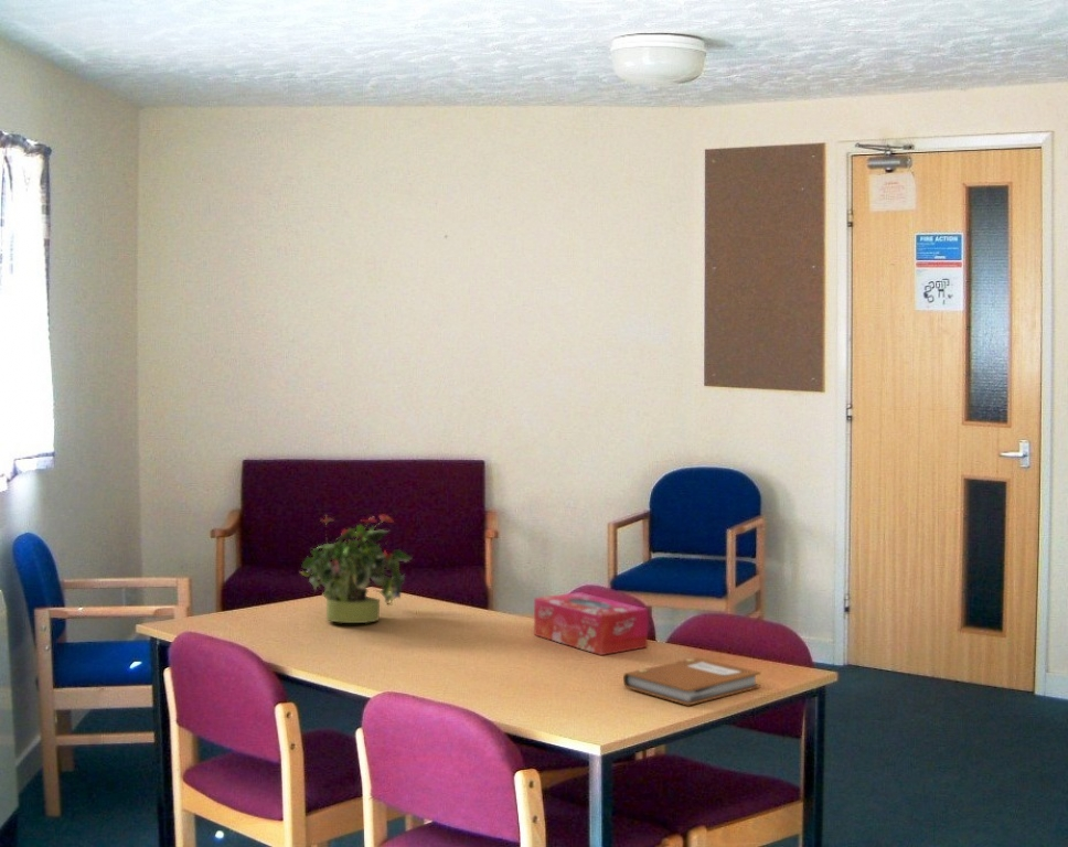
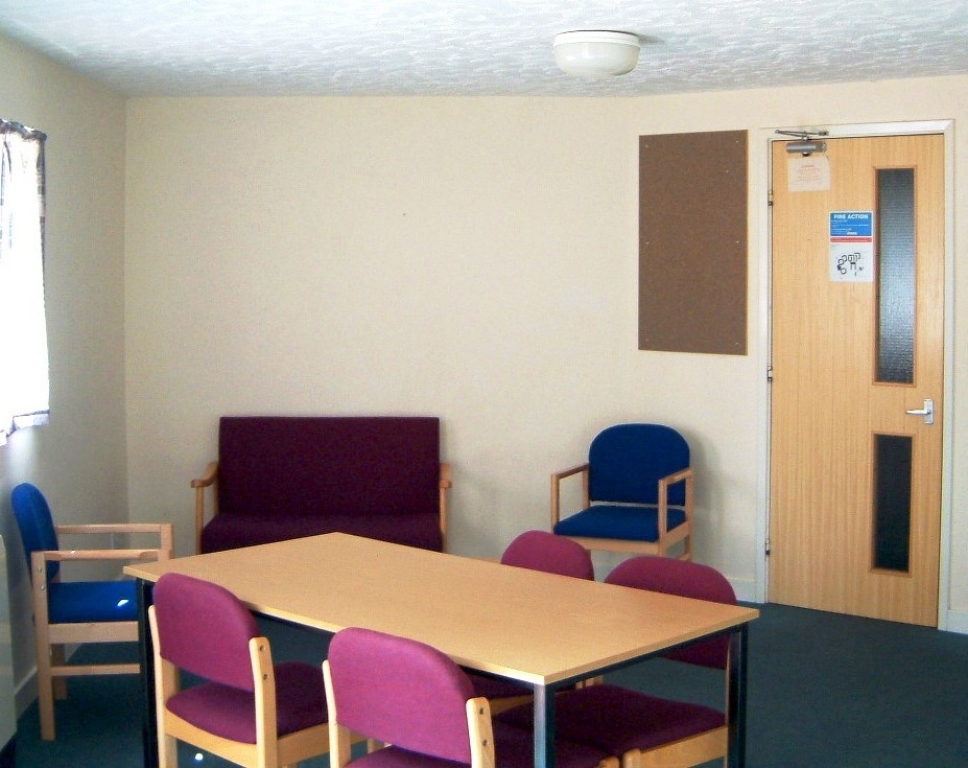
- notebook (693, 678)
- potted plant (351, 565)
- tissue box (589, 622)
